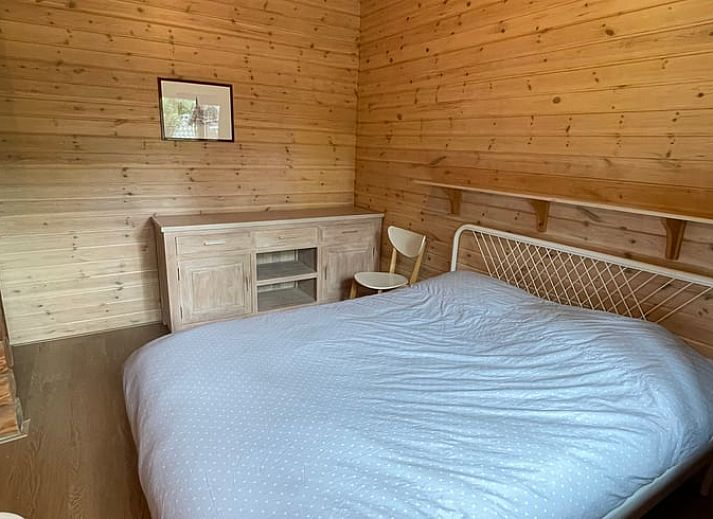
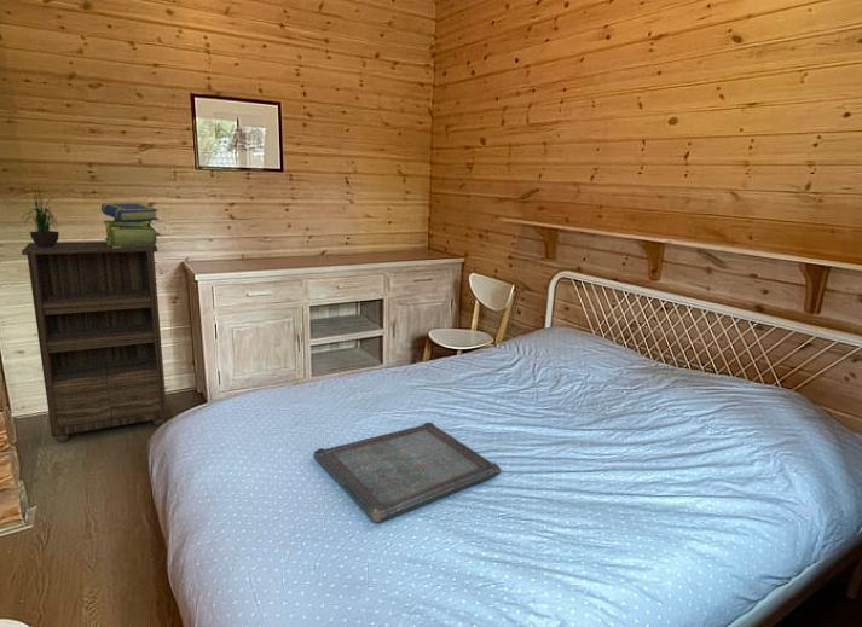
+ bookshelf (103, 338)
+ stack of books (131, 223)
+ serving tray (406, 464)
+ potted plant (40, 210)
